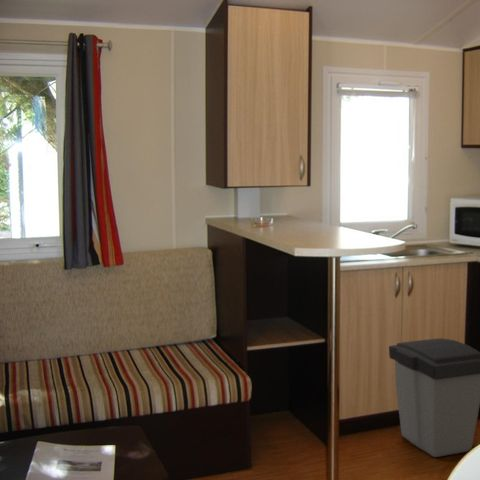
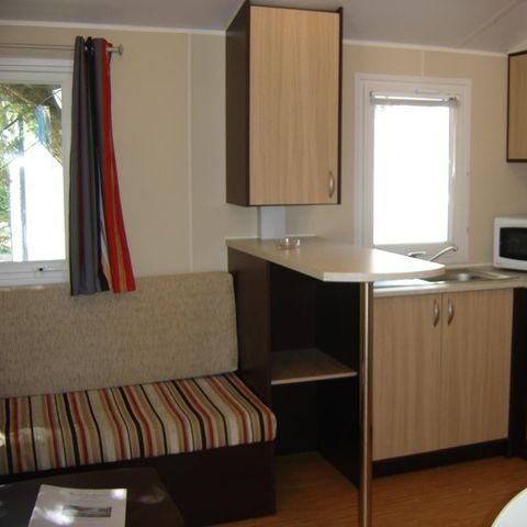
- trash can (435, 395)
